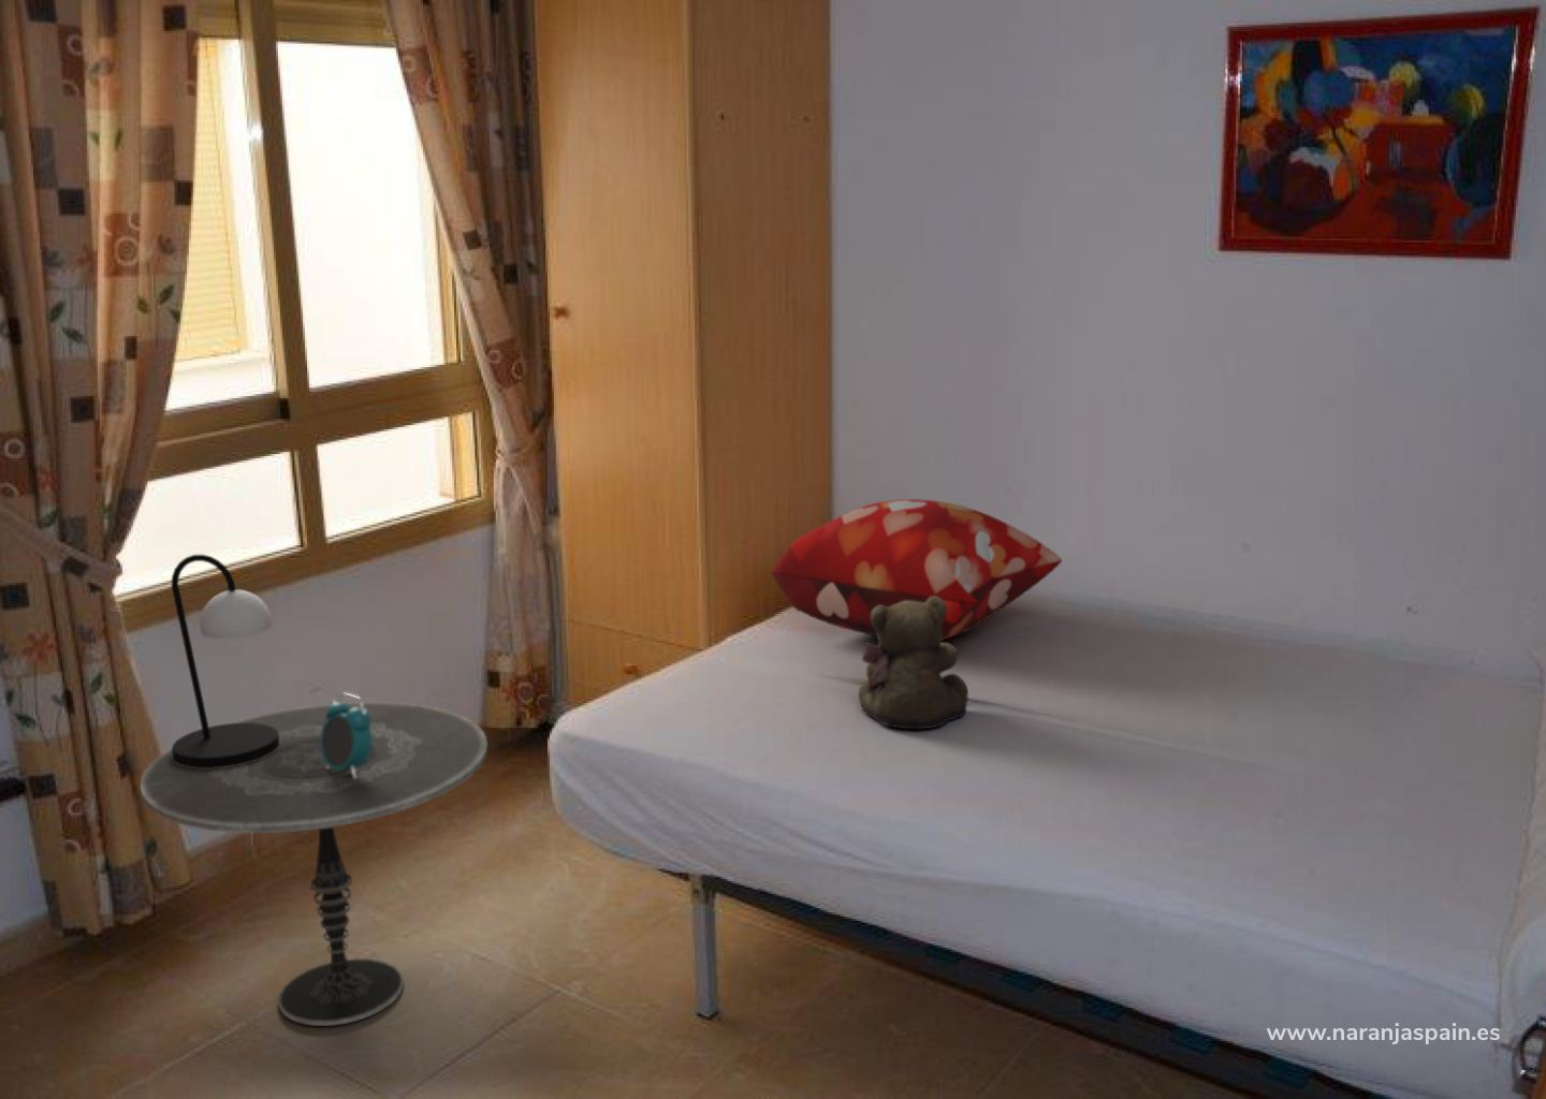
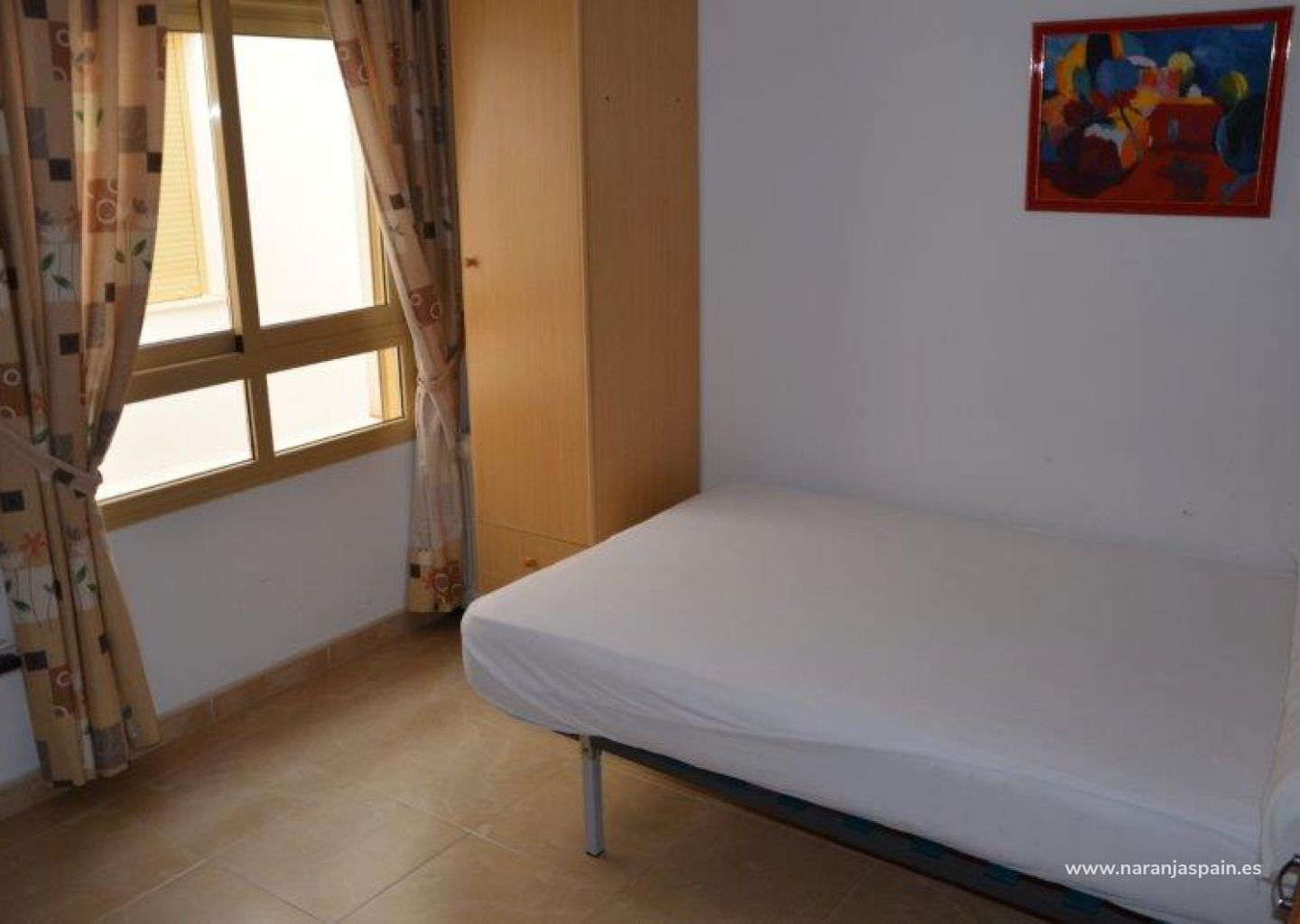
- teddy bear (917, 657)
- decorative pillow (918, 566)
- side table (331, 875)
- table lamp (215, 638)
- alarm clock (346, 733)
